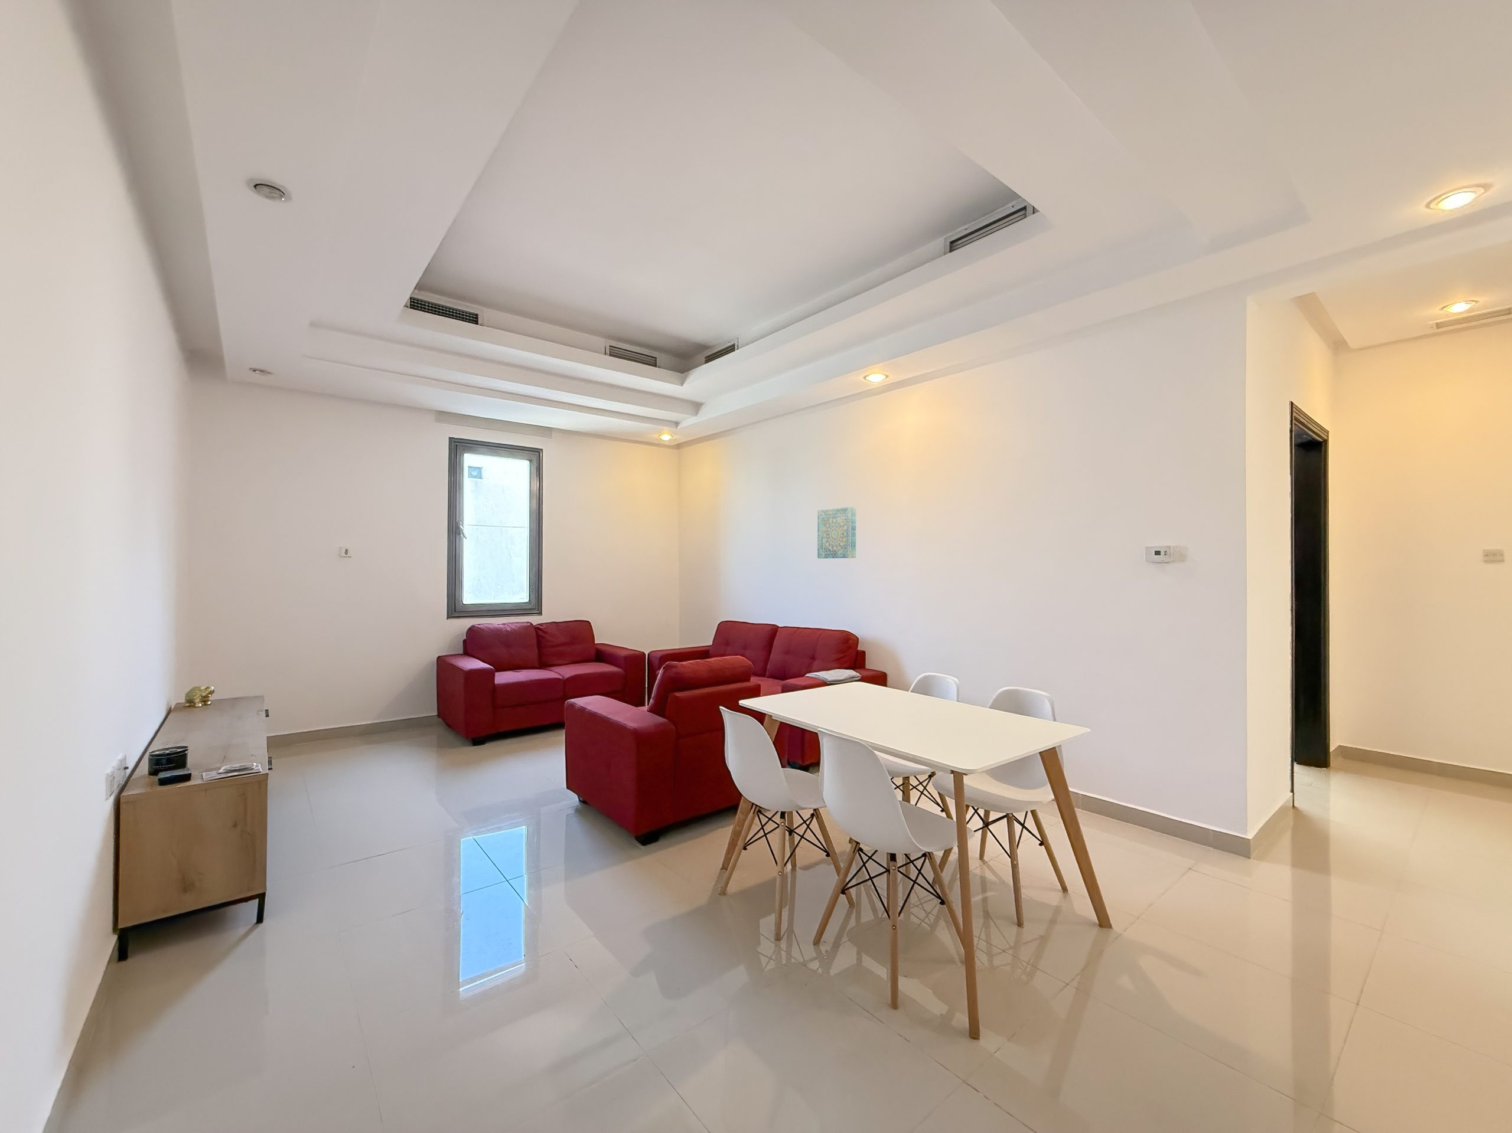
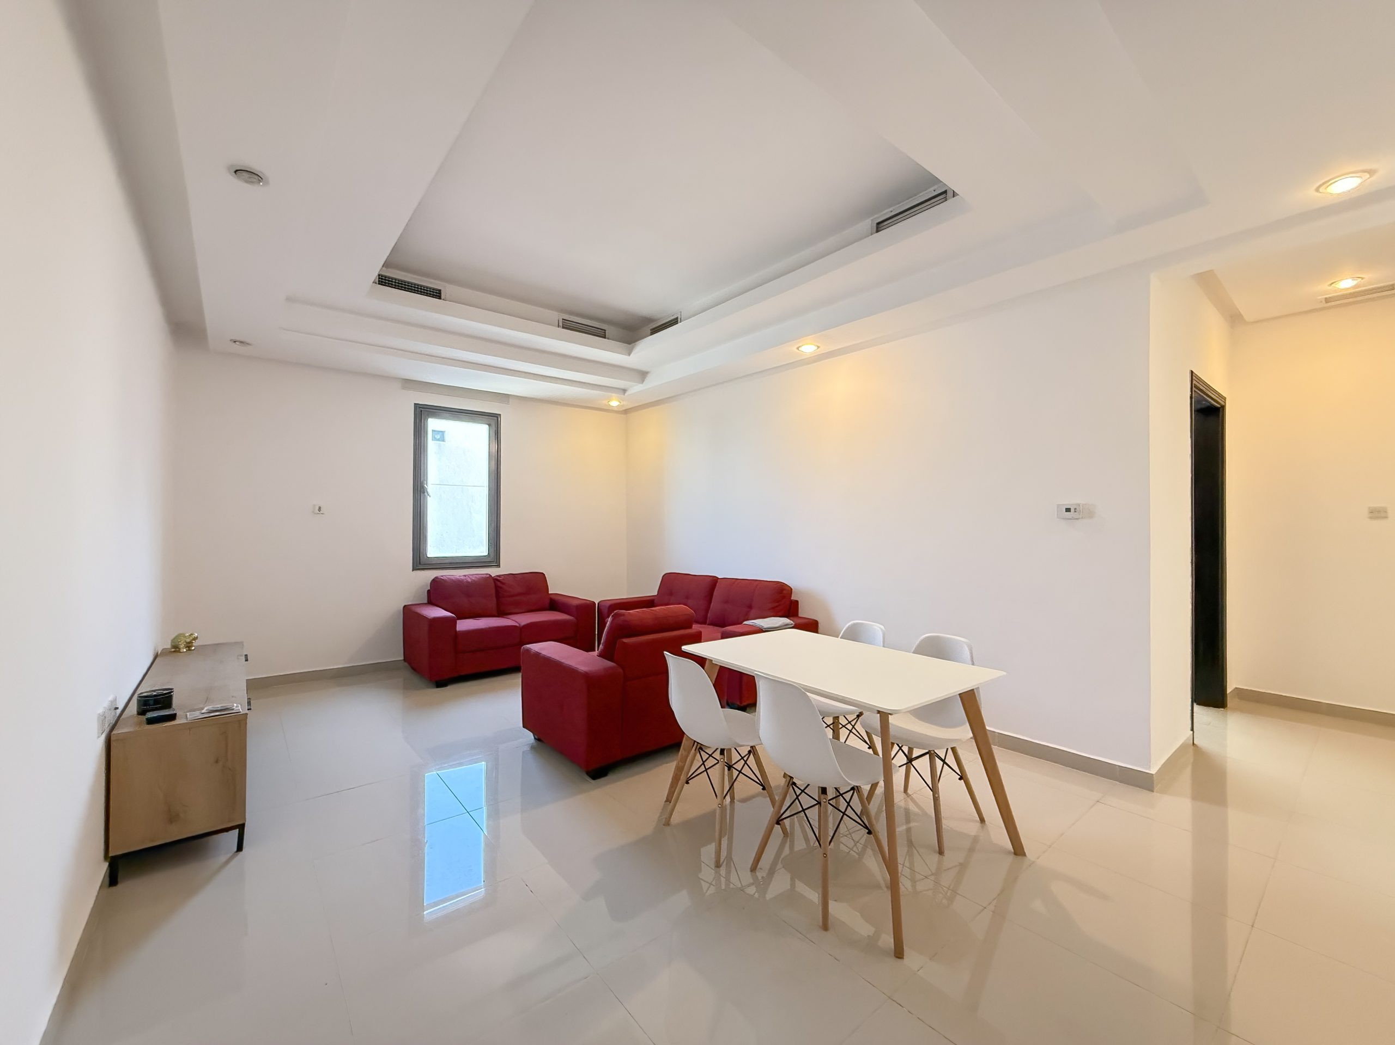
- wall art (836, 533)
